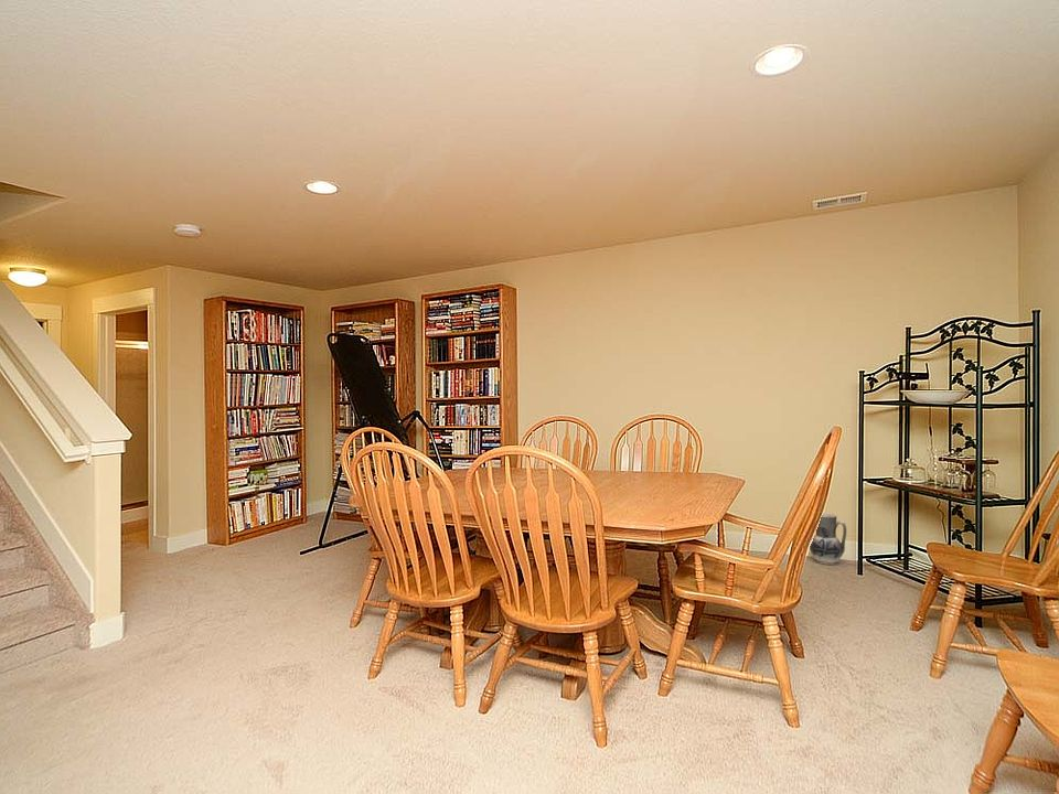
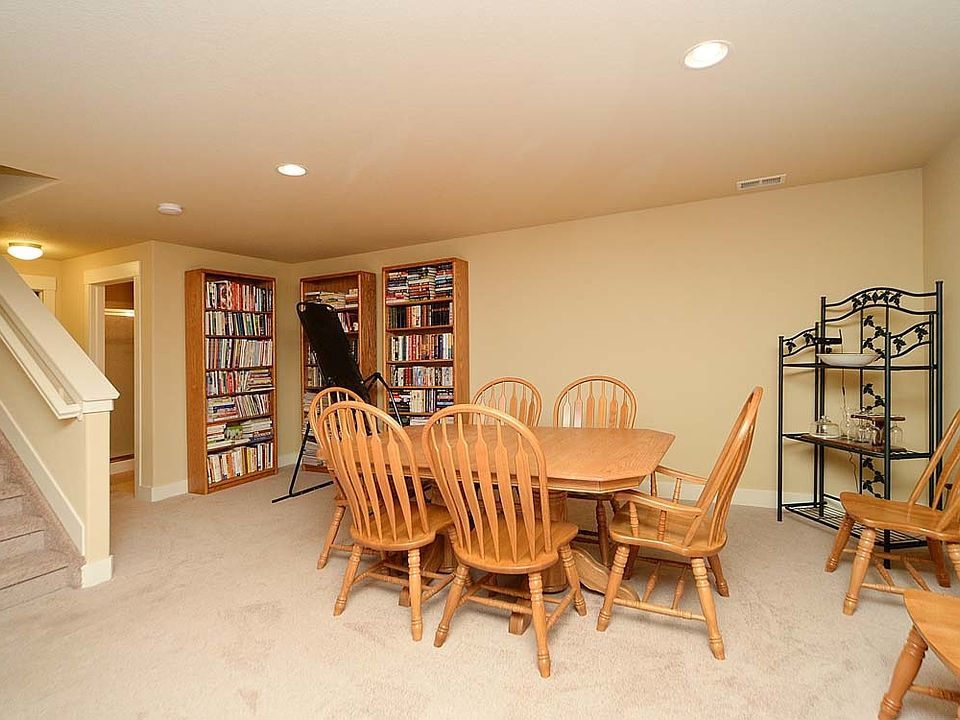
- ceramic jug (825, 538)
